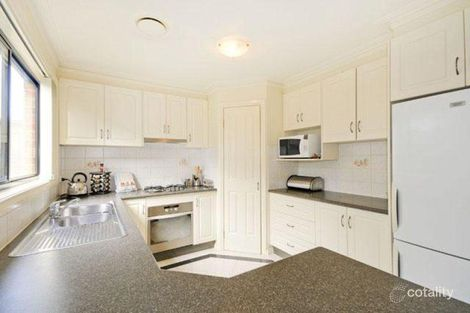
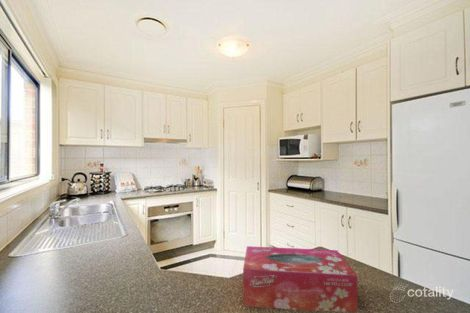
+ tissue box (294, 275)
